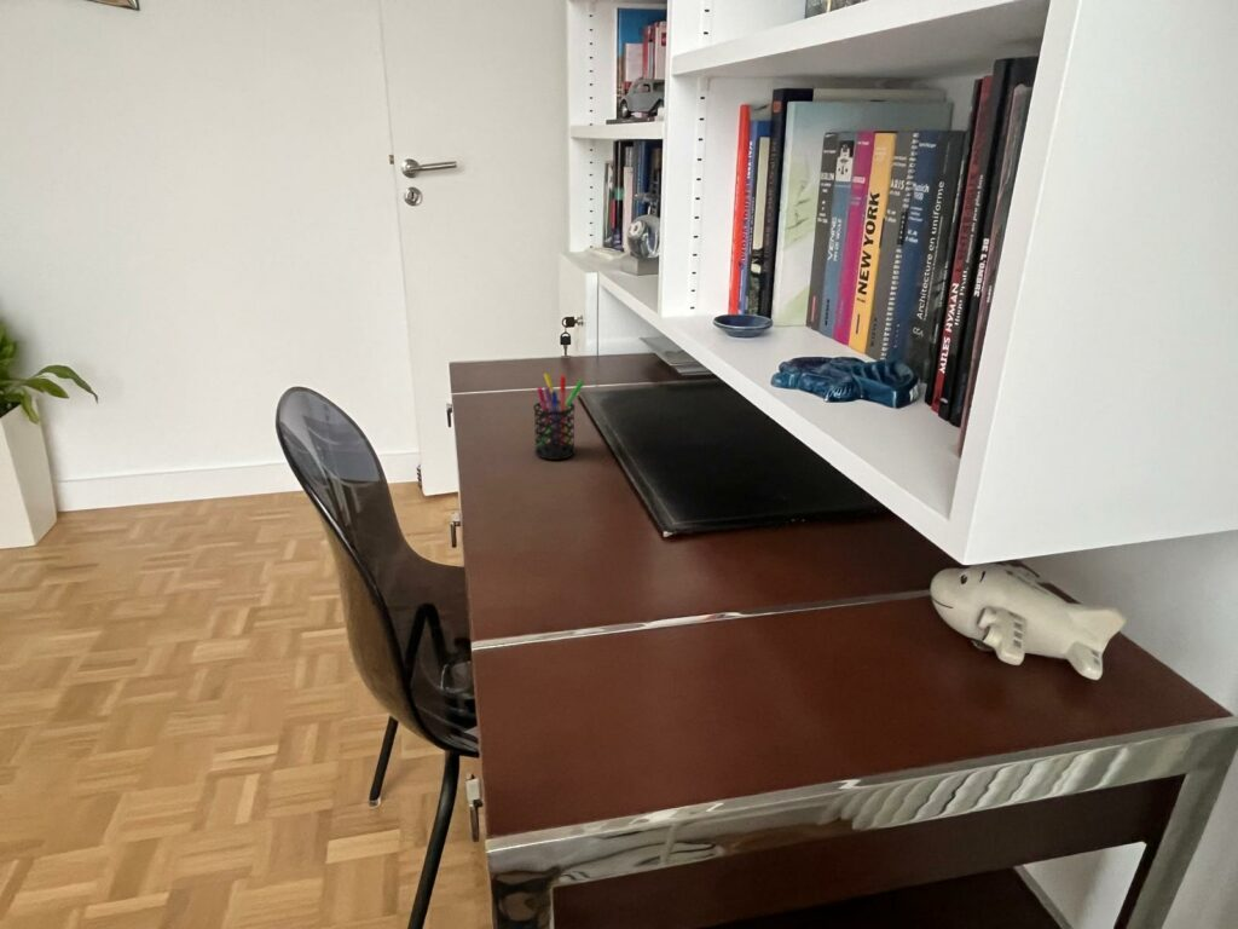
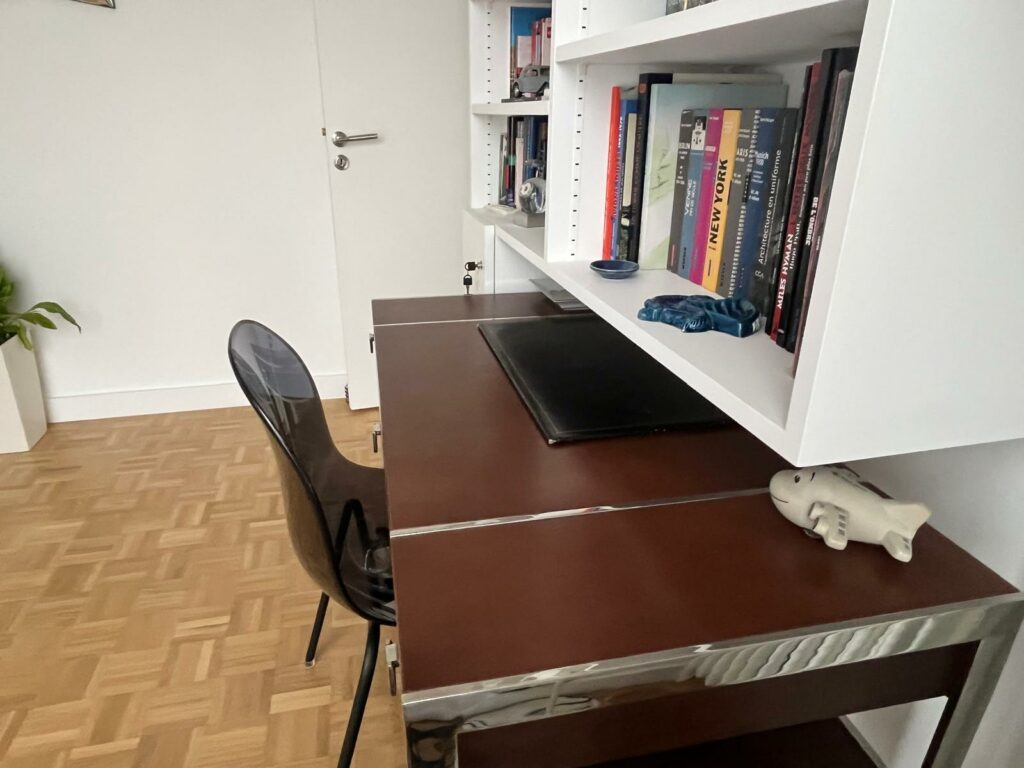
- pen holder (560, 412)
